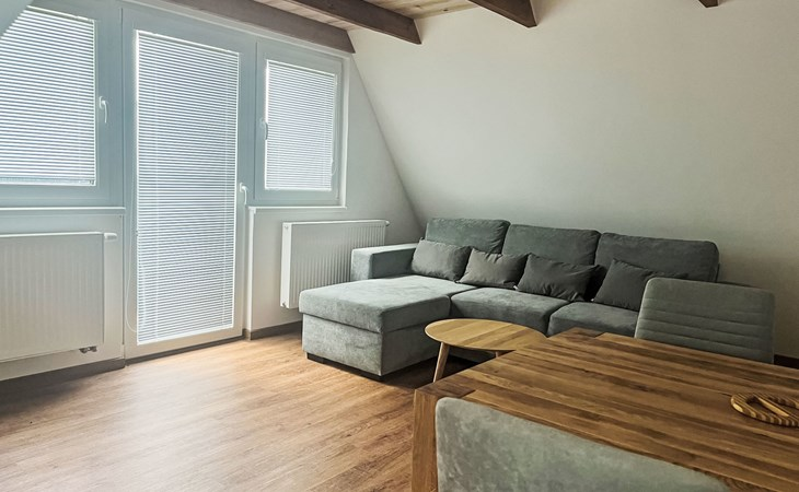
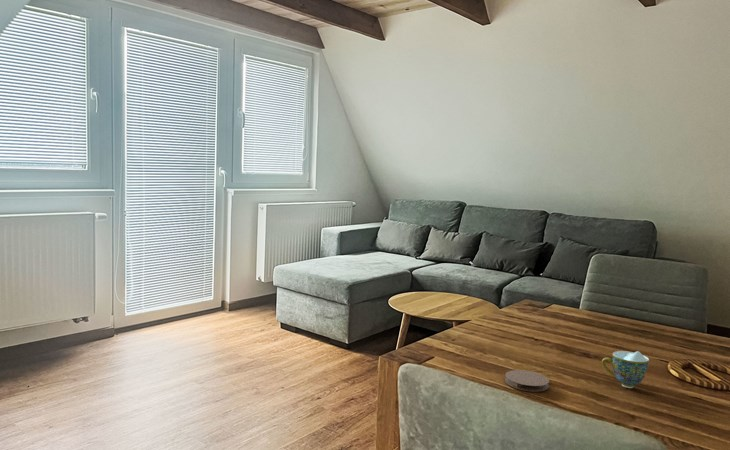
+ teacup (624, 366)
+ coaster (526, 380)
